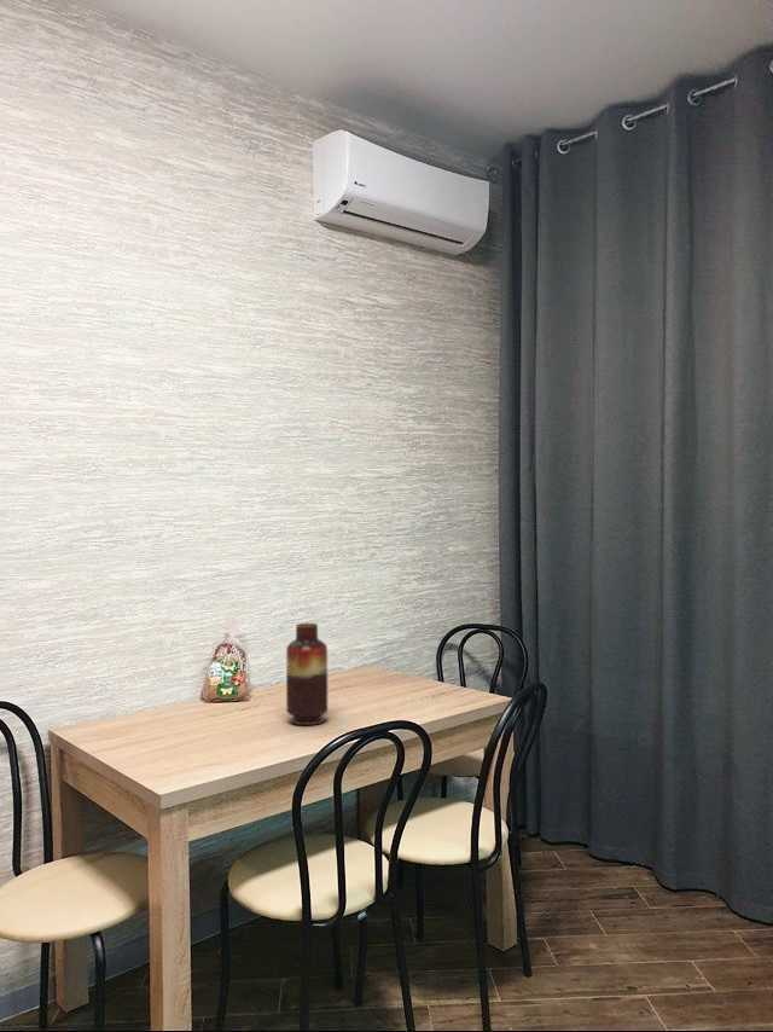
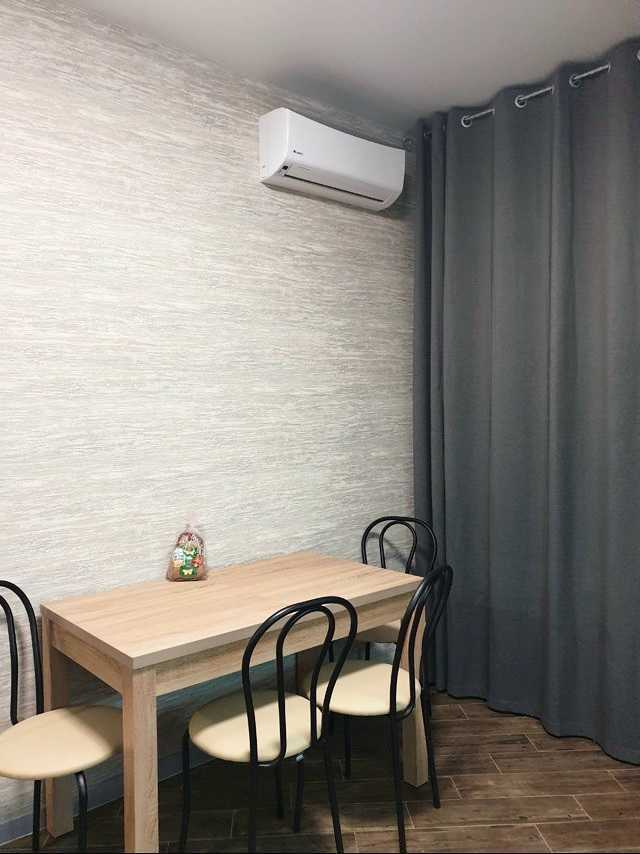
- vase (307, 672)
